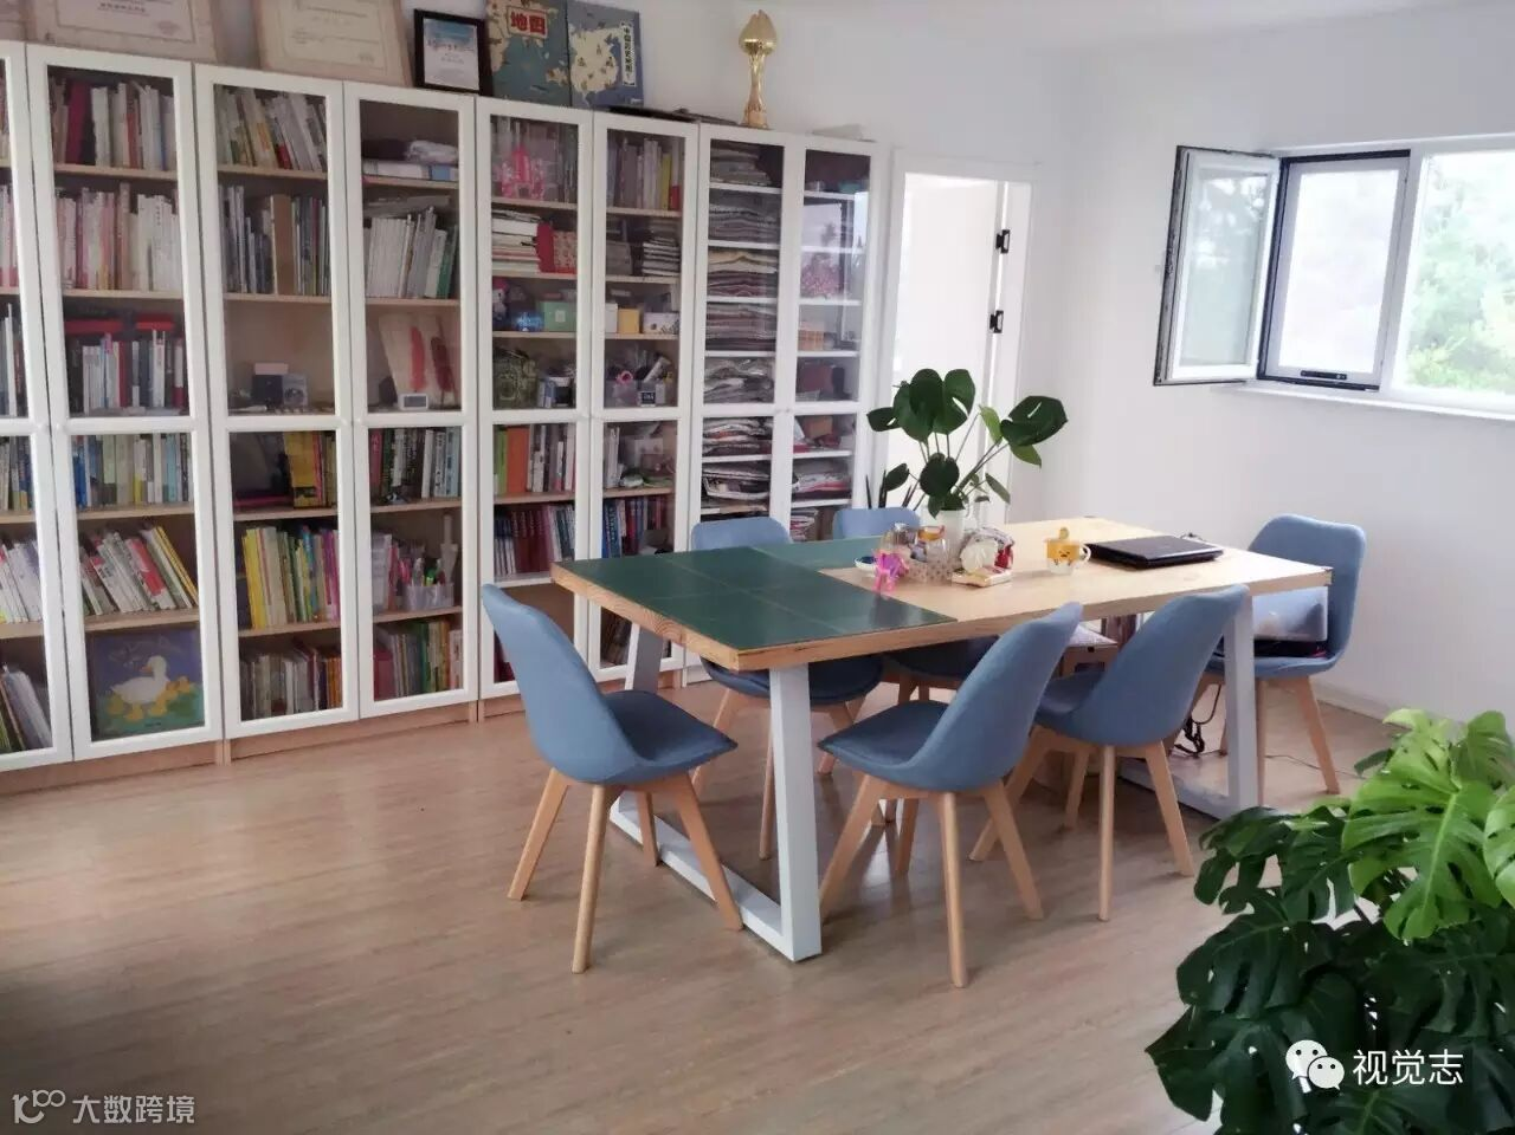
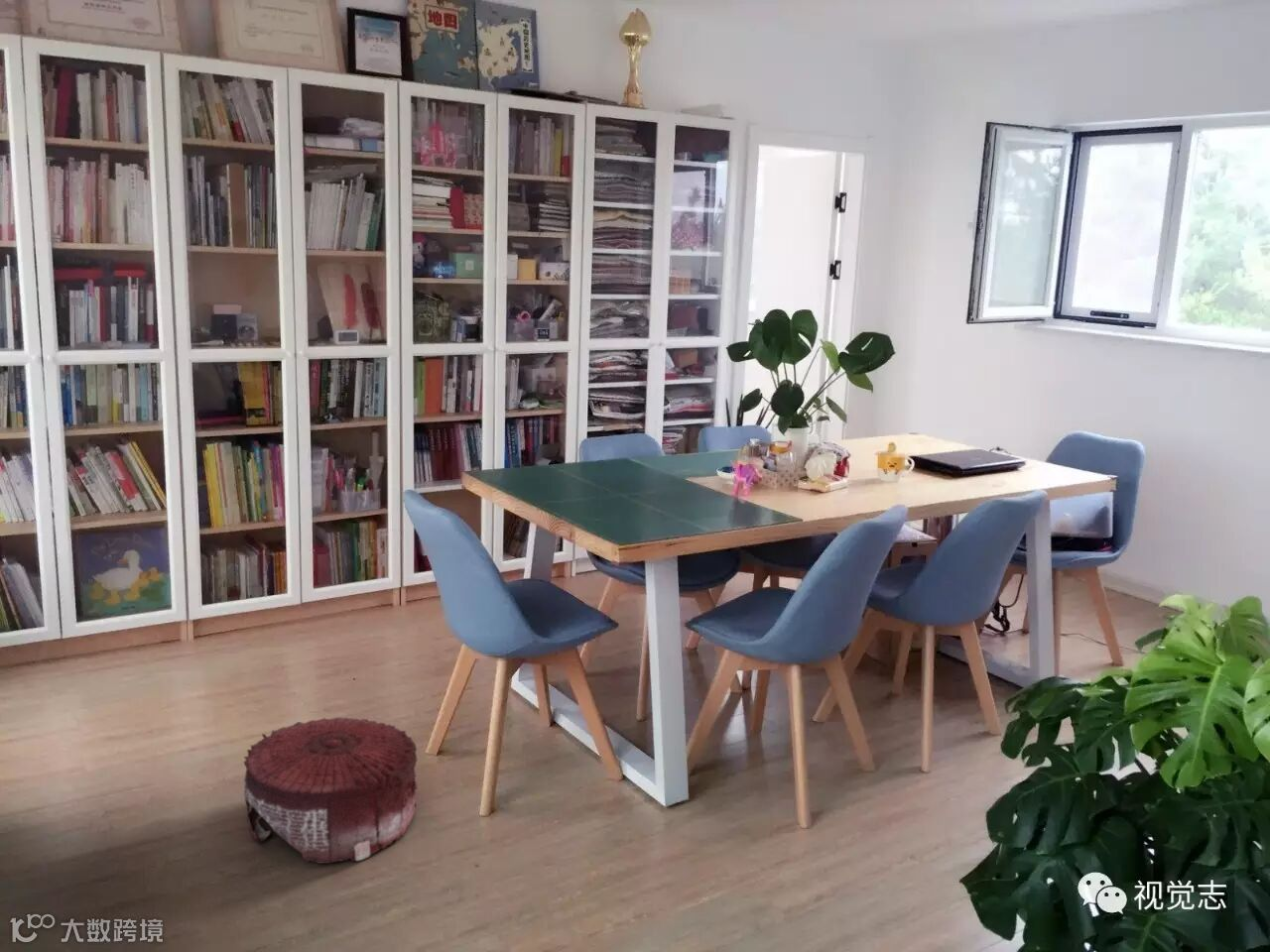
+ pouf (330, 780)
